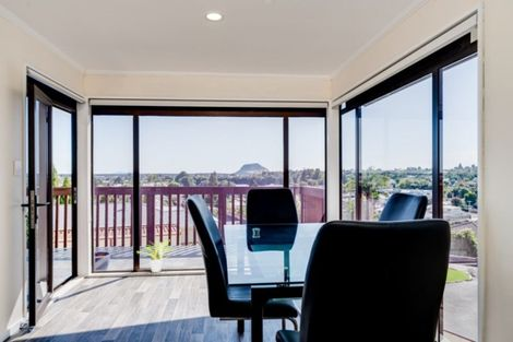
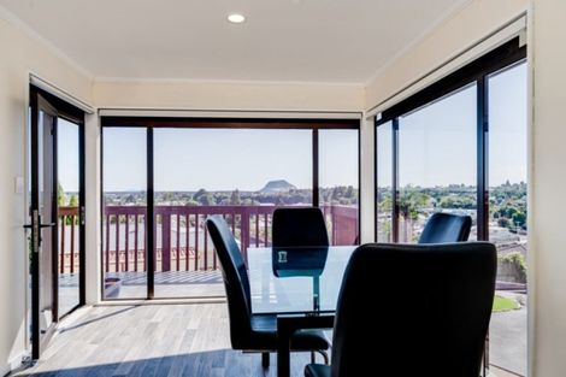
- potted plant (157, 255)
